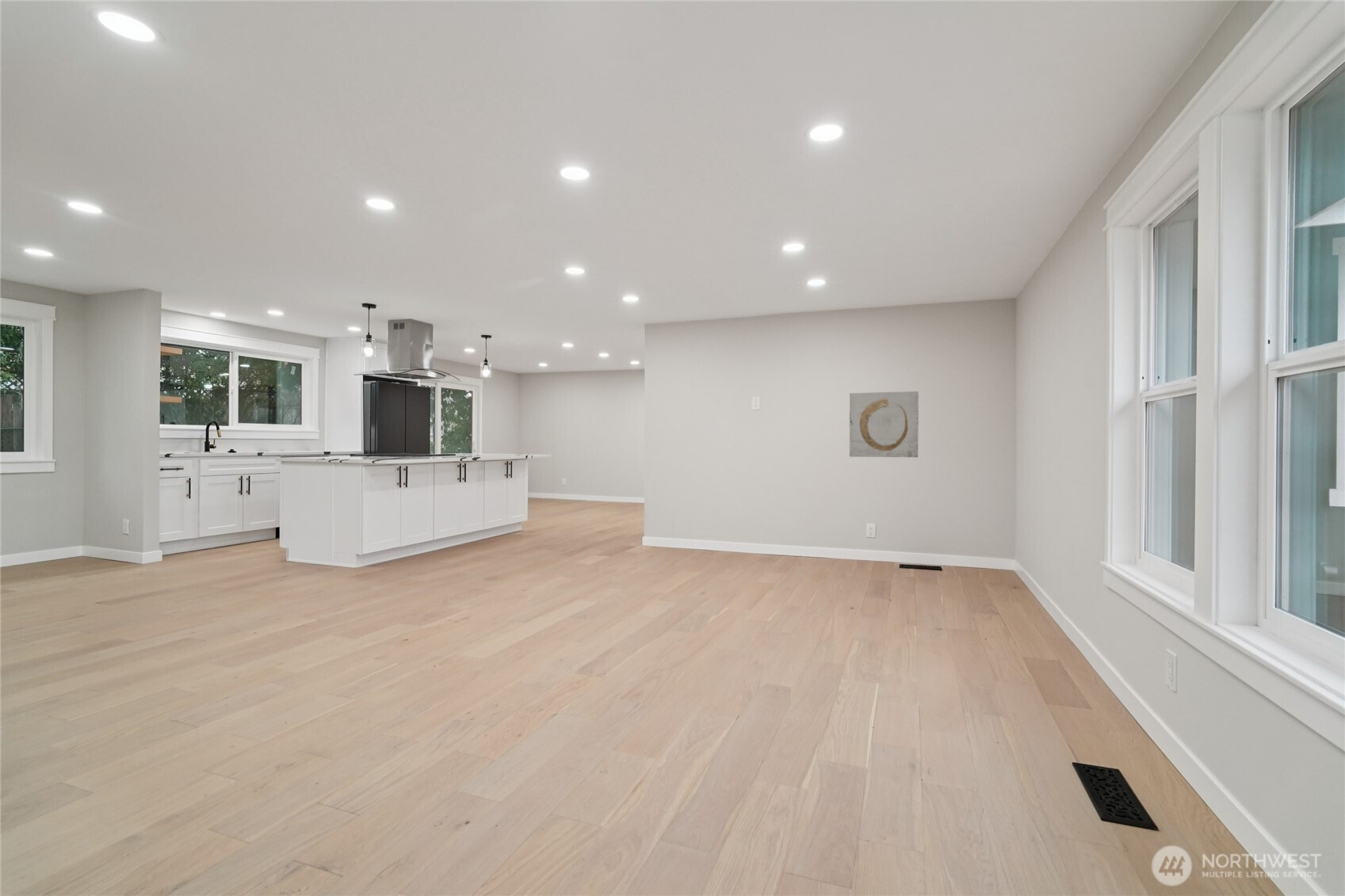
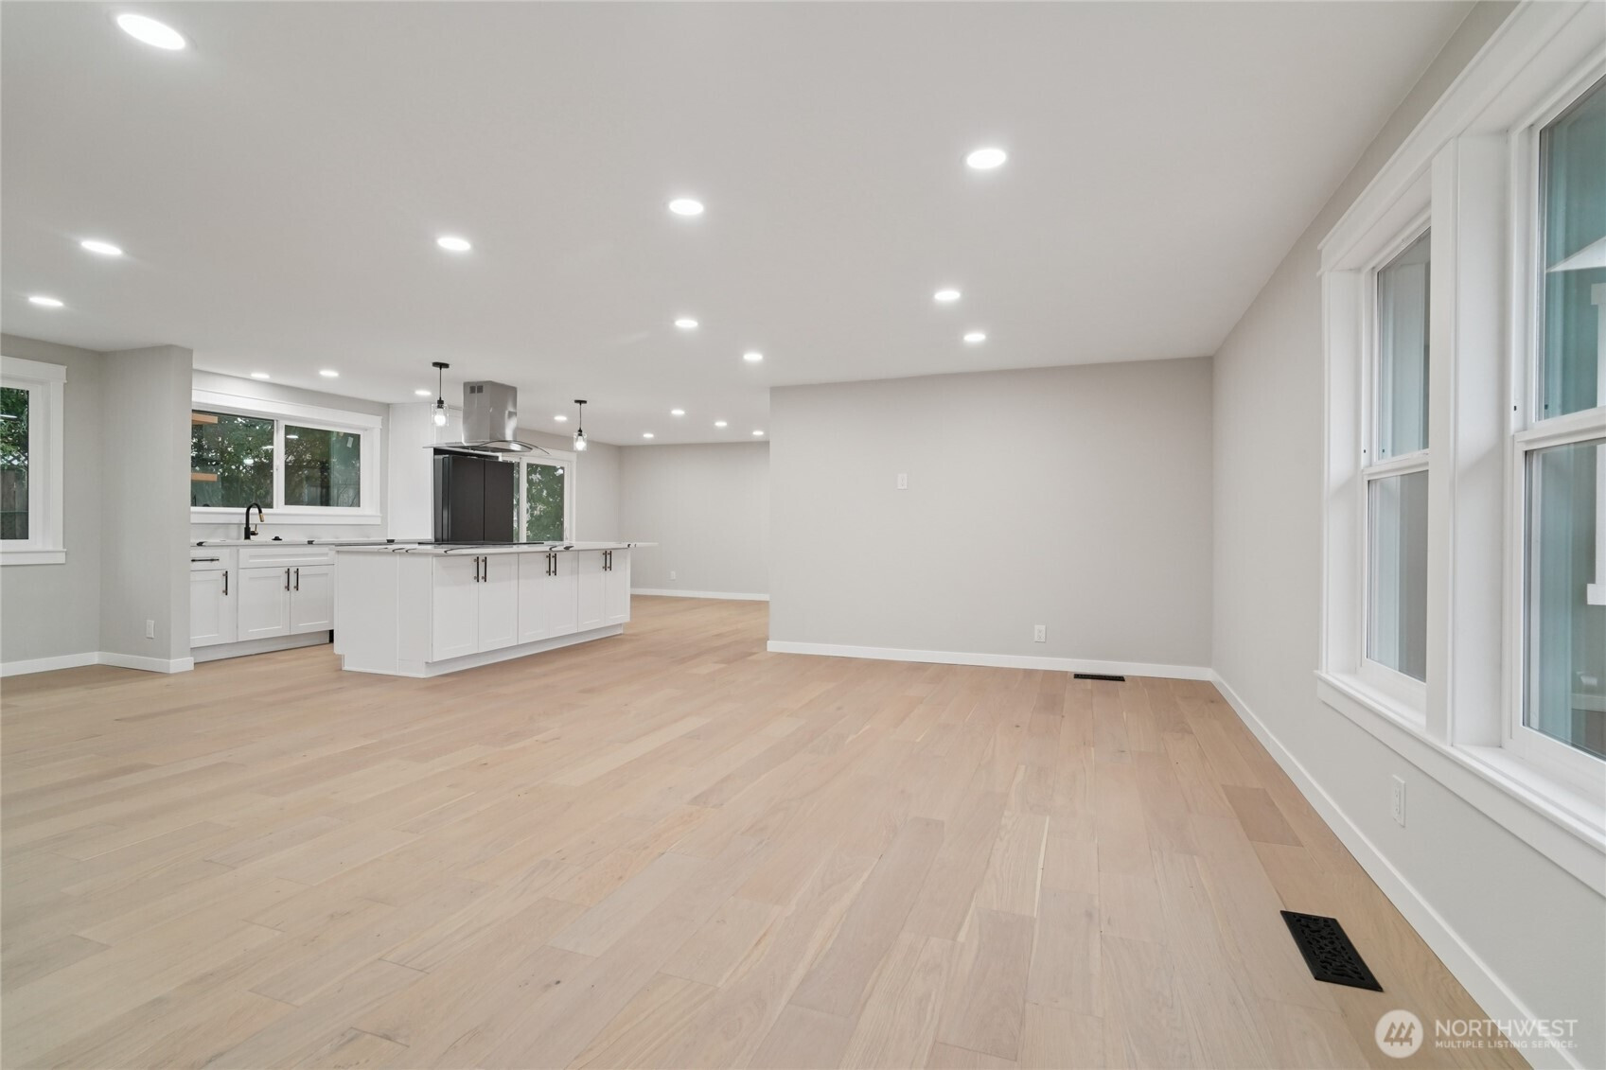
- wall art (883, 425)
